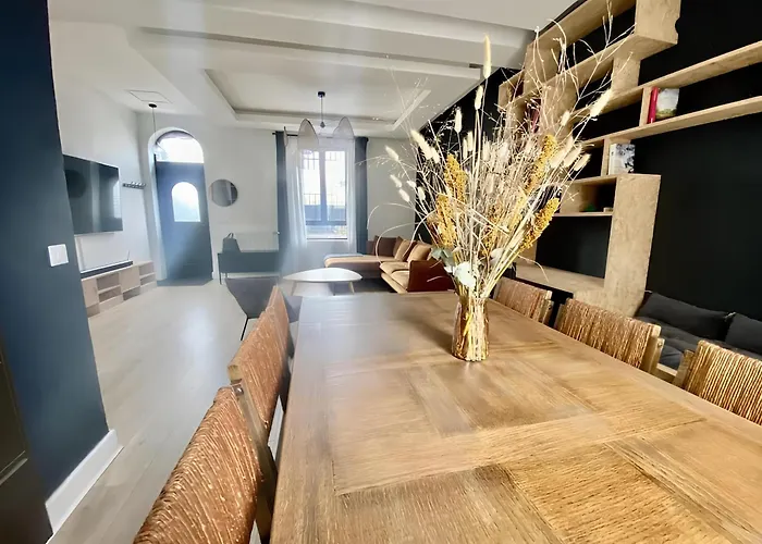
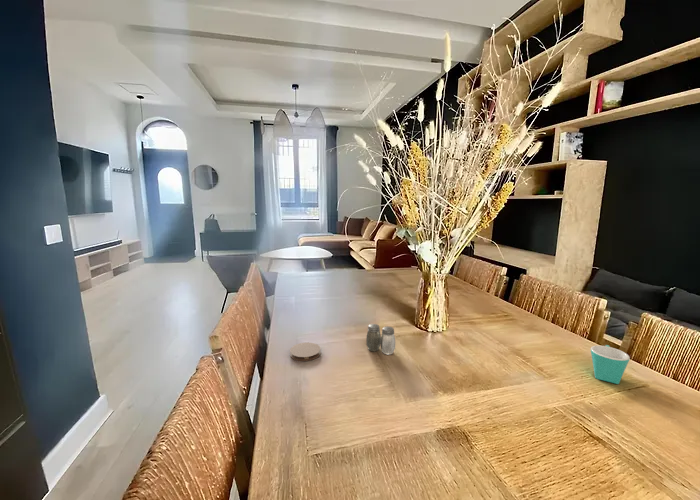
+ salt and pepper shaker (380, 338)
+ coaster (305, 351)
+ mug (607, 362)
